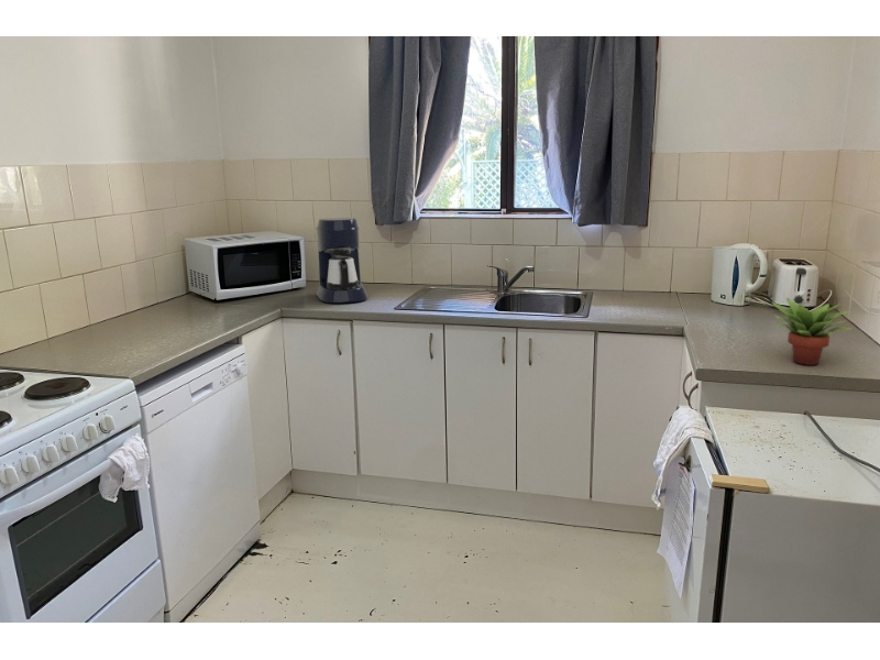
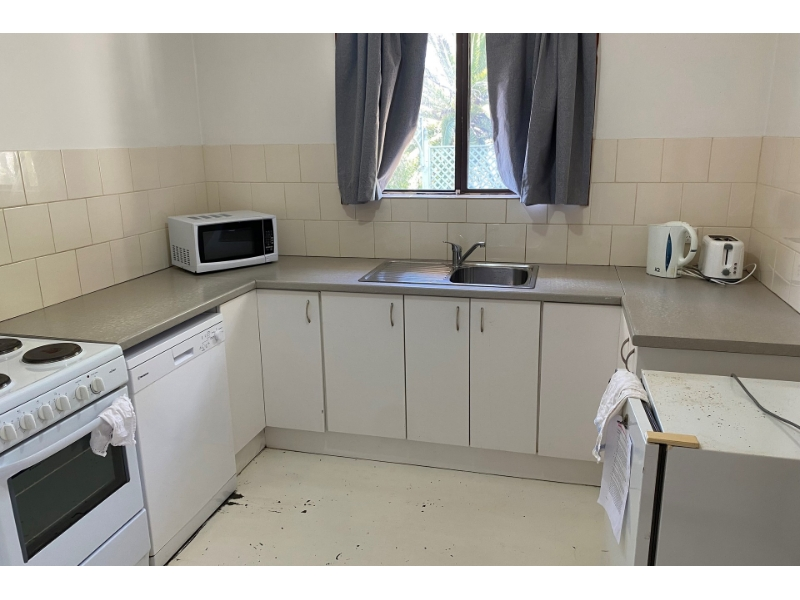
- coffee maker (341, 257)
- succulent plant (806, 330)
